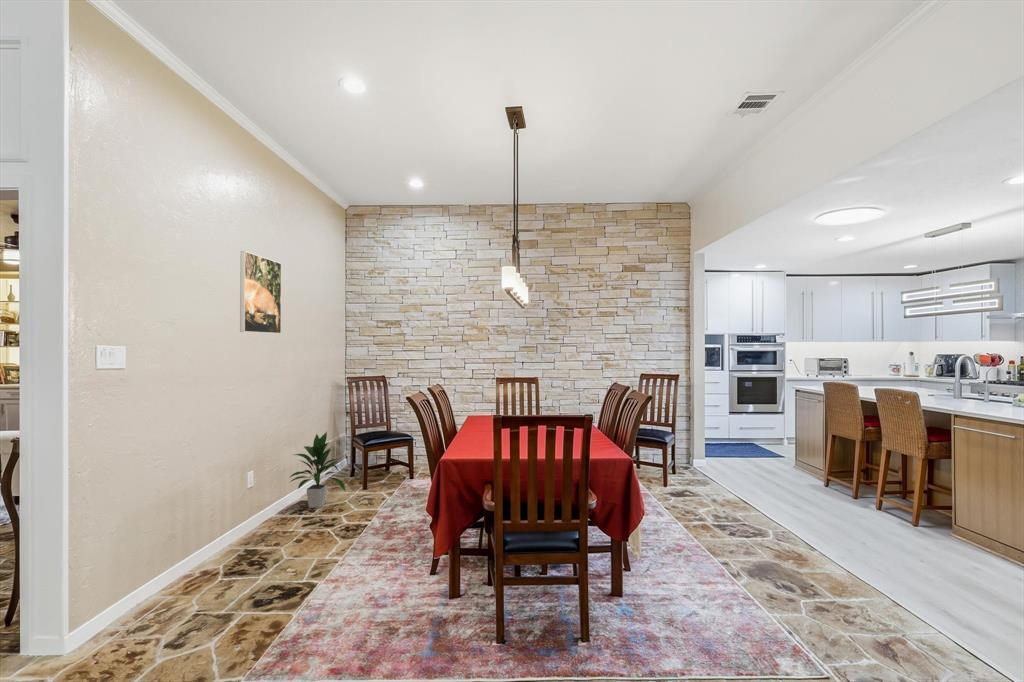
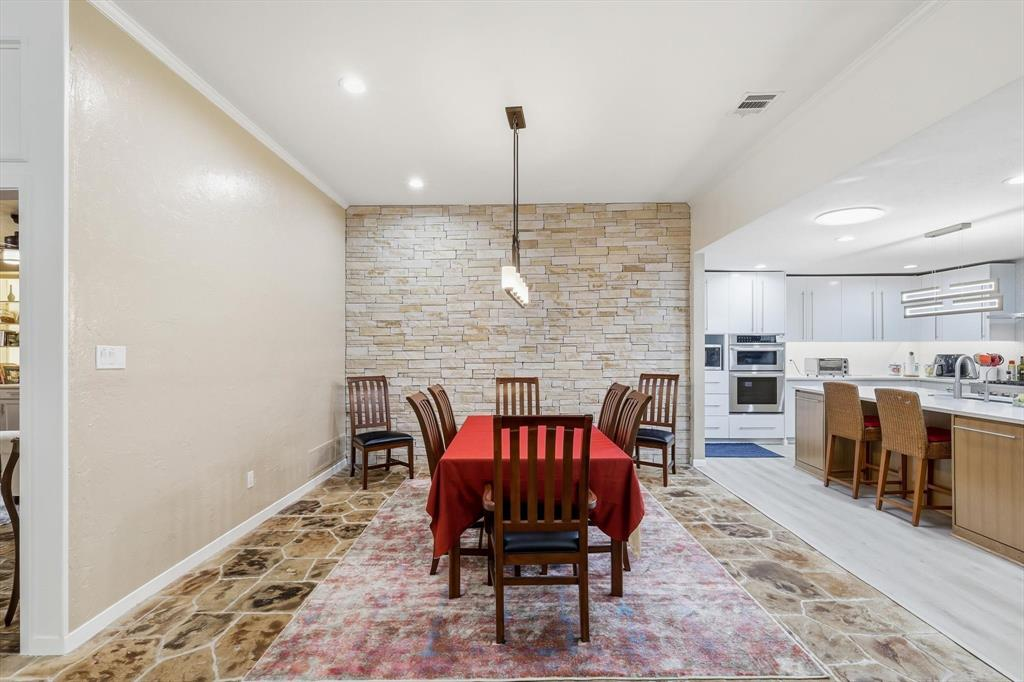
- indoor plant (318, 470)
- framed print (262, 295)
